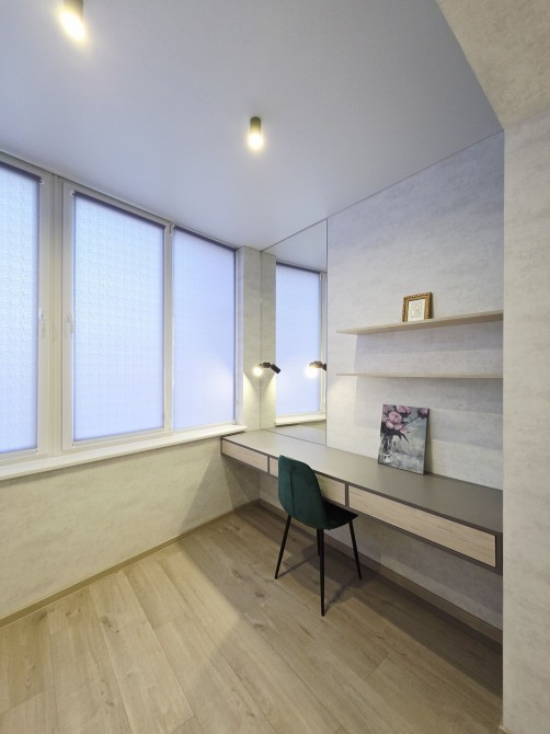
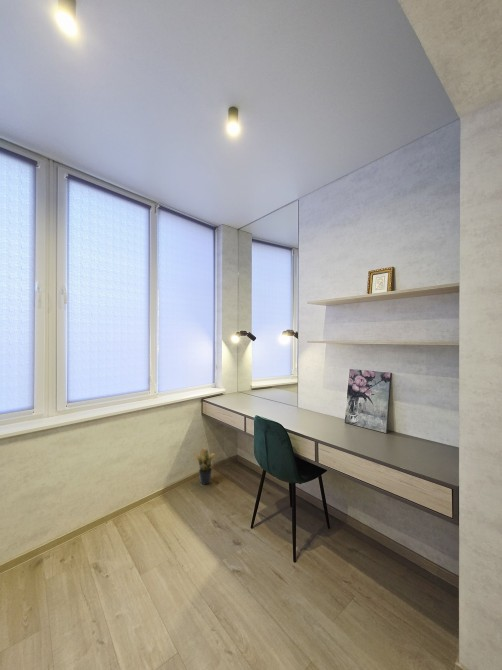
+ potted plant (206, 464)
